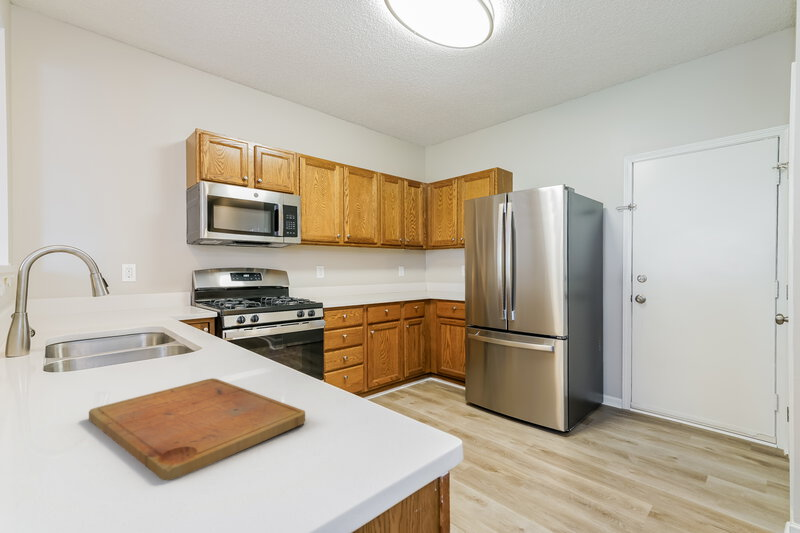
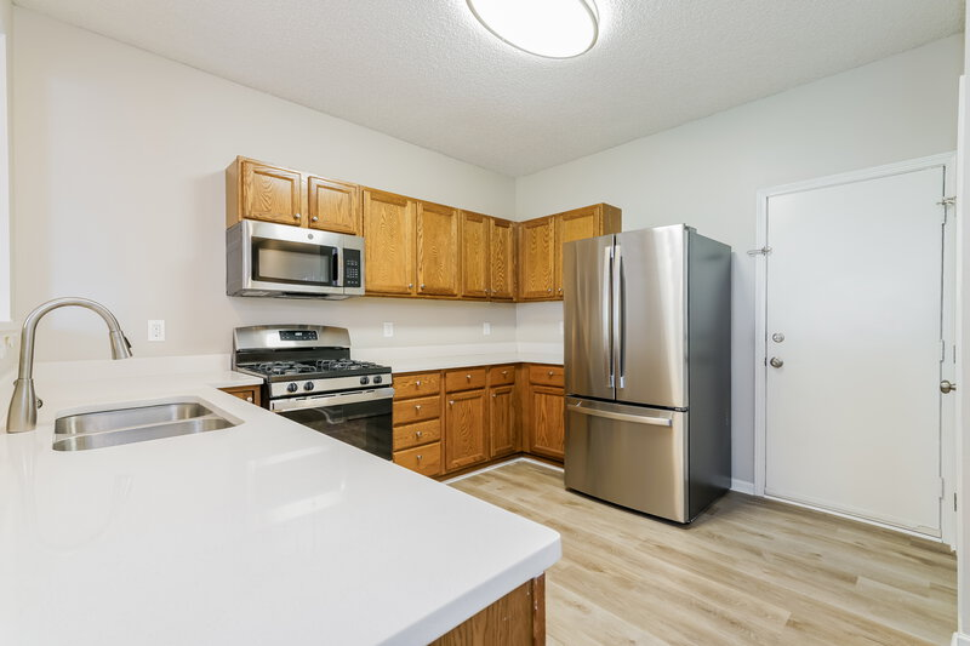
- cutting board (196, 415)
